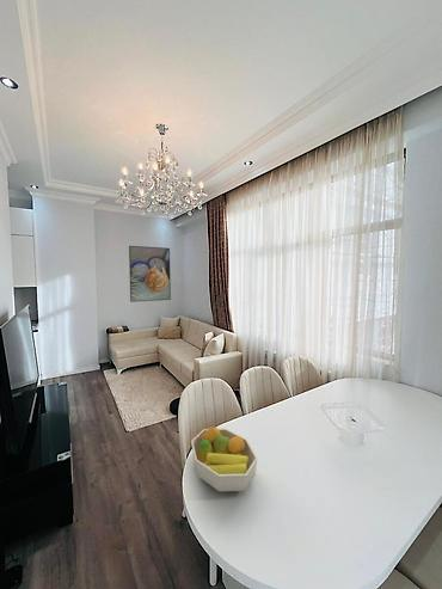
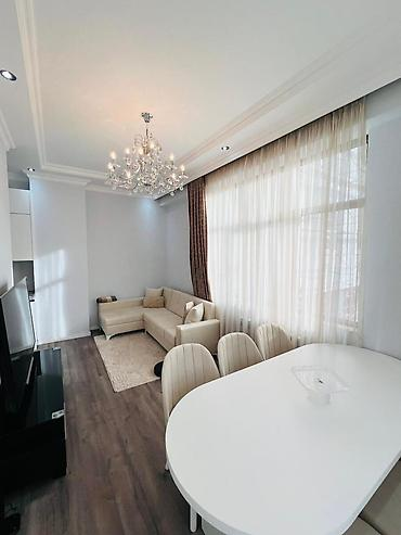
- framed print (151, 274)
- fruit bowl (222, 454)
